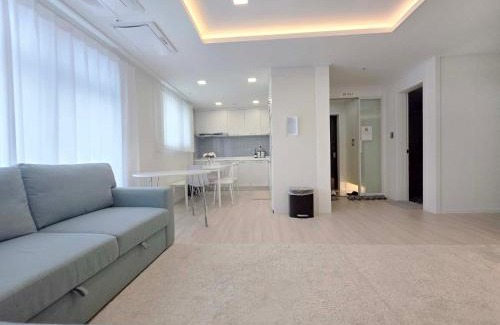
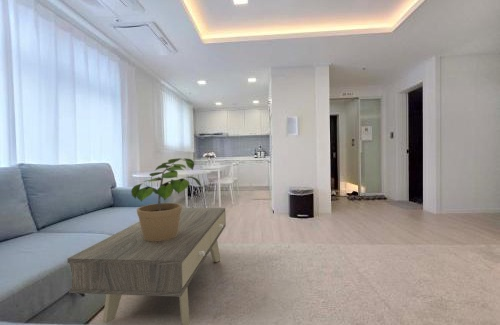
+ potted plant (178, 193)
+ coffee table (173, 254)
